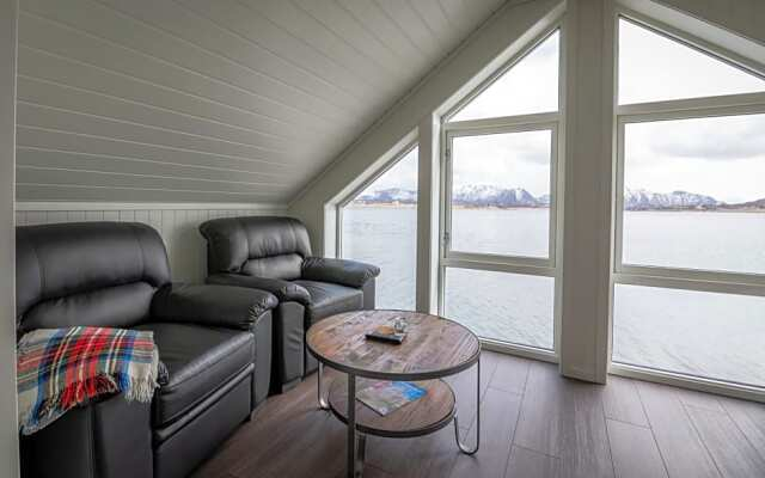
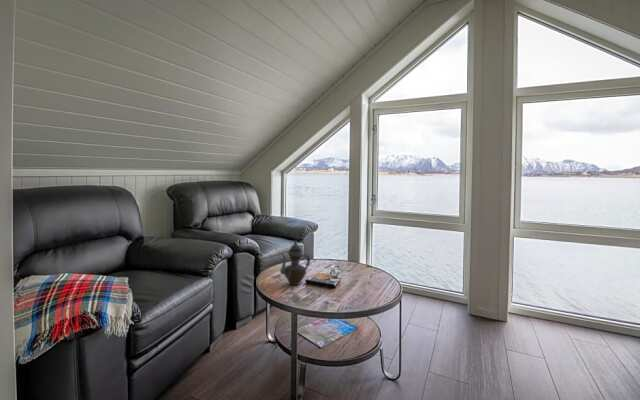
+ teapot (295, 261)
